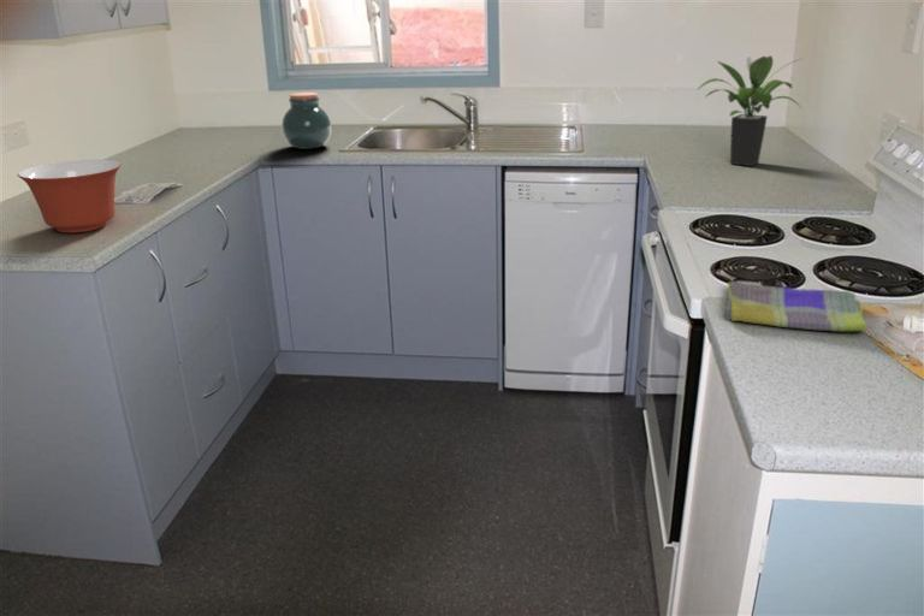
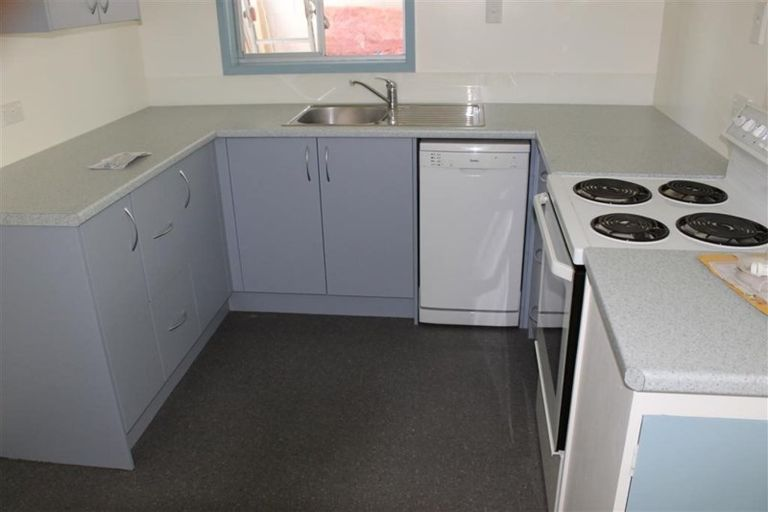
- potted plant (748, 108)
- jar (306, 120)
- mixing bowl (76, 197)
- dish towel (792, 306)
